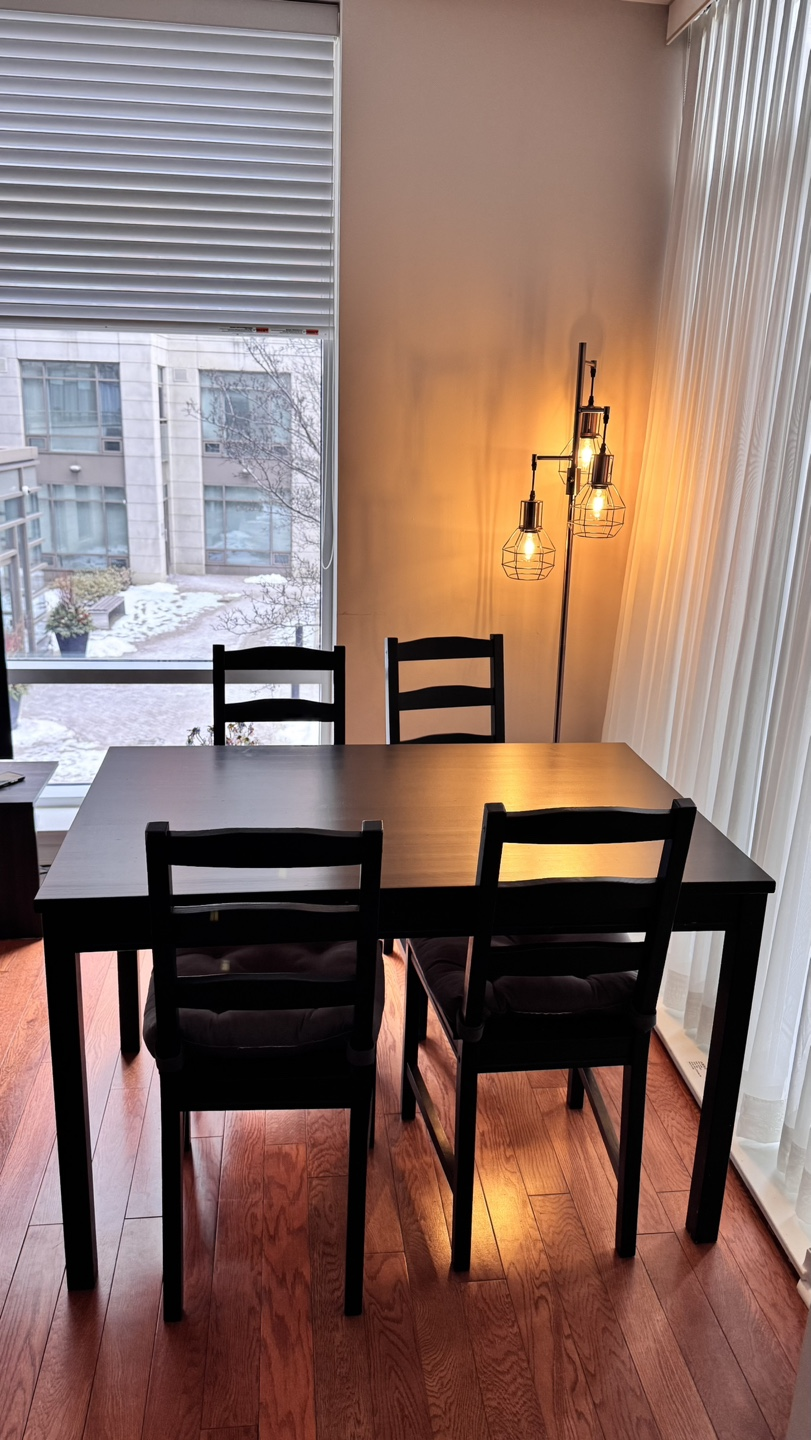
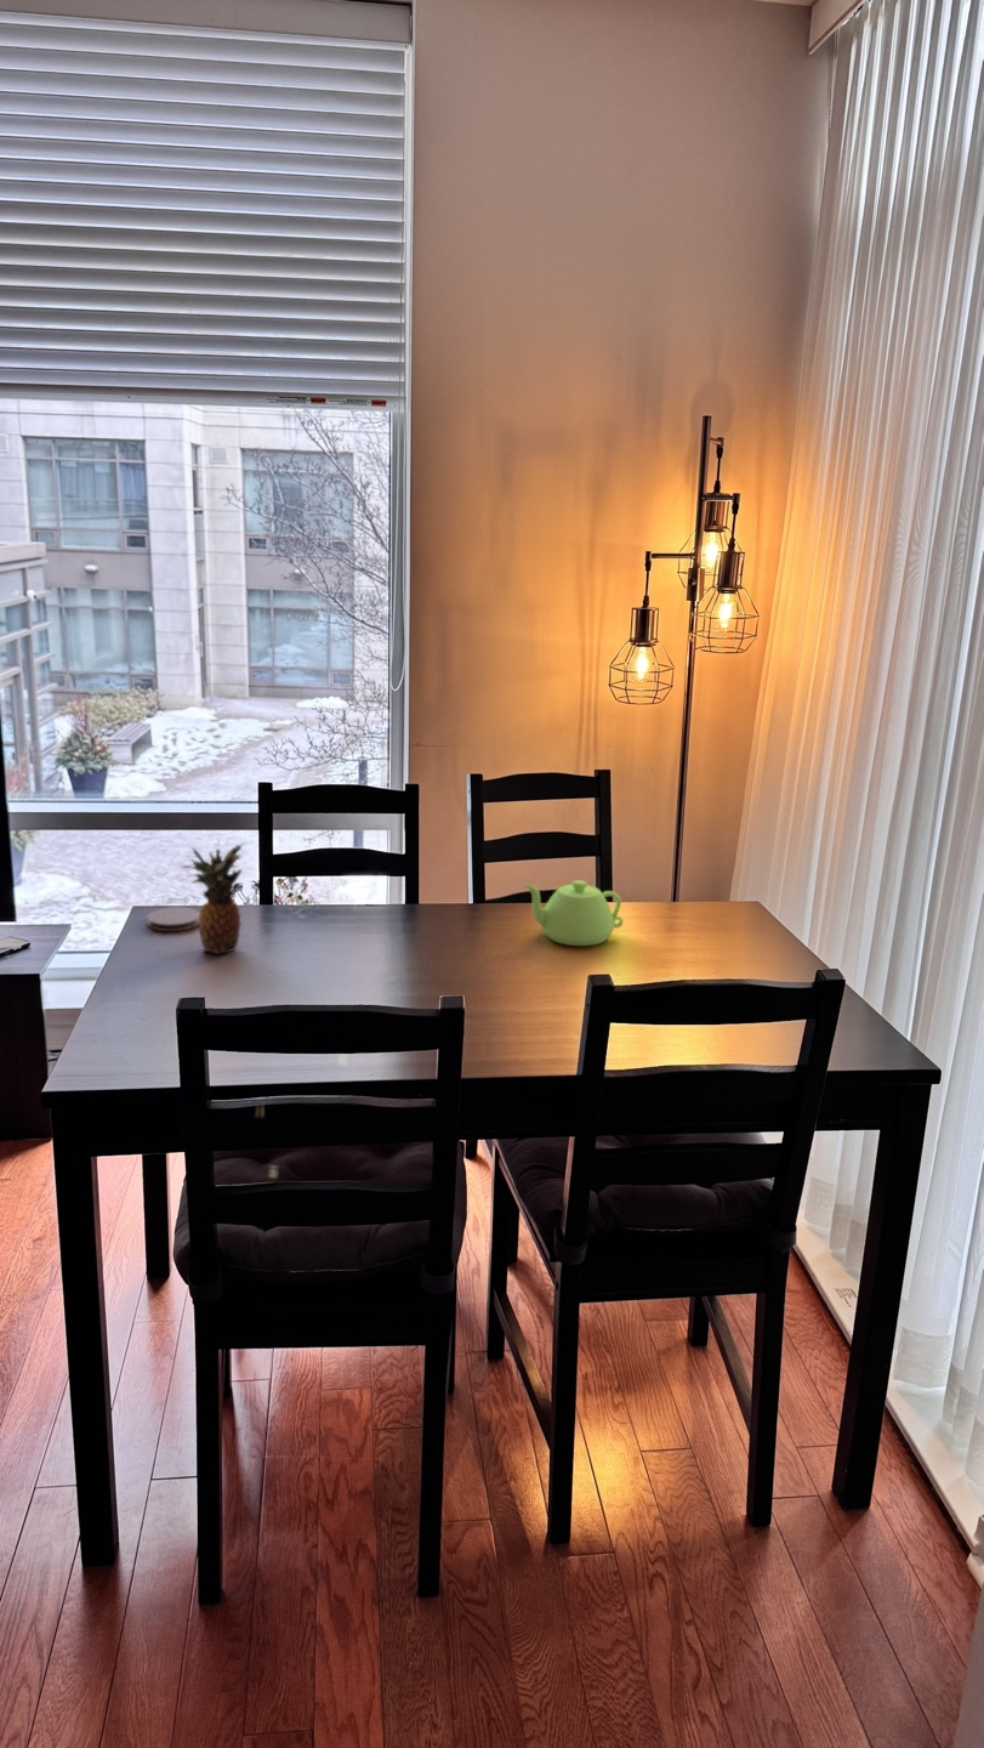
+ coaster (174, 919)
+ teapot (573, 908)
+ fruit (216, 897)
